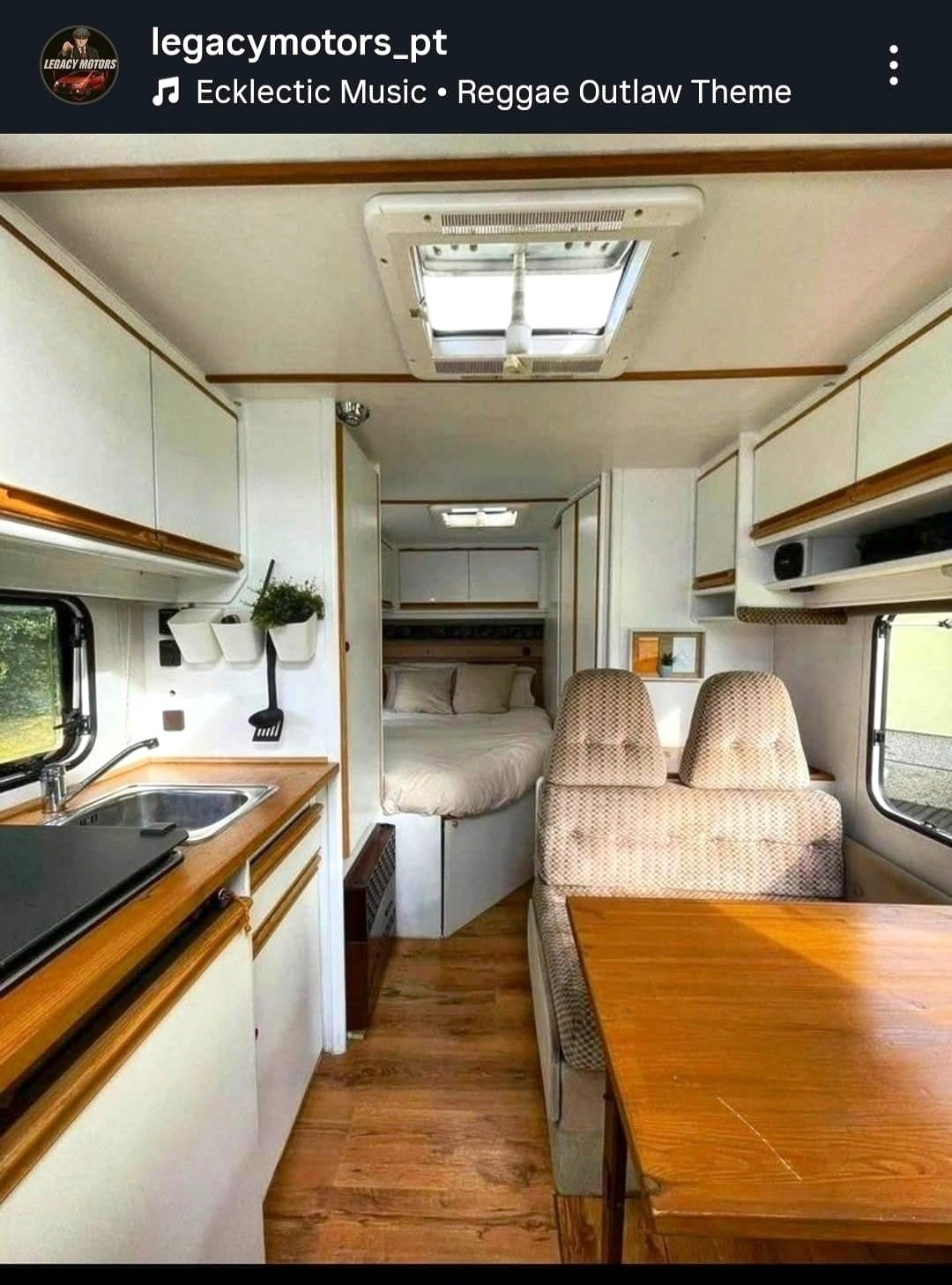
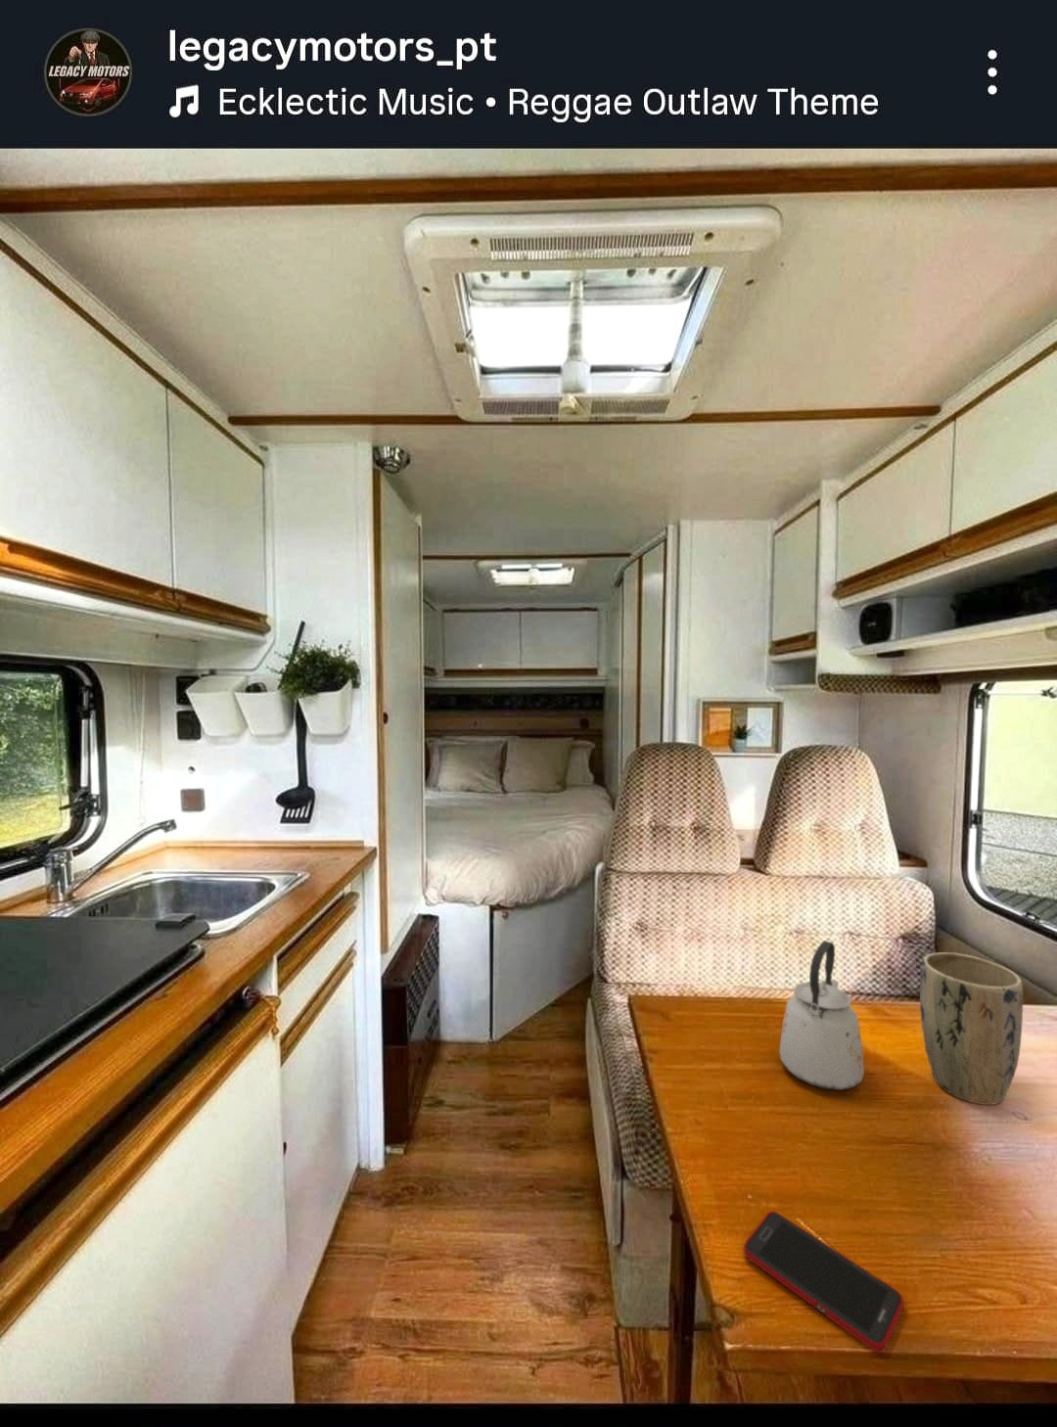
+ cell phone (819, 1275)
+ kettle (824, 1003)
+ plant pot (968, 1027)
